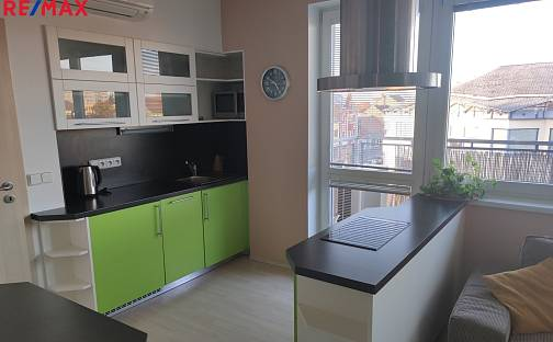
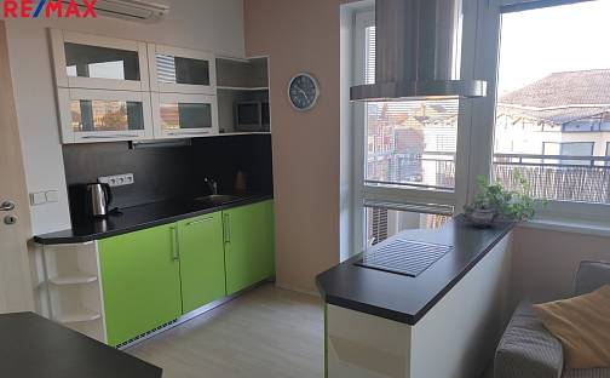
+ teapot (482, 216)
